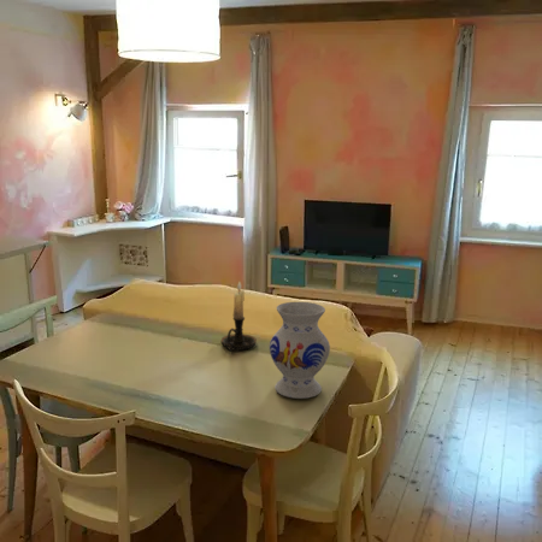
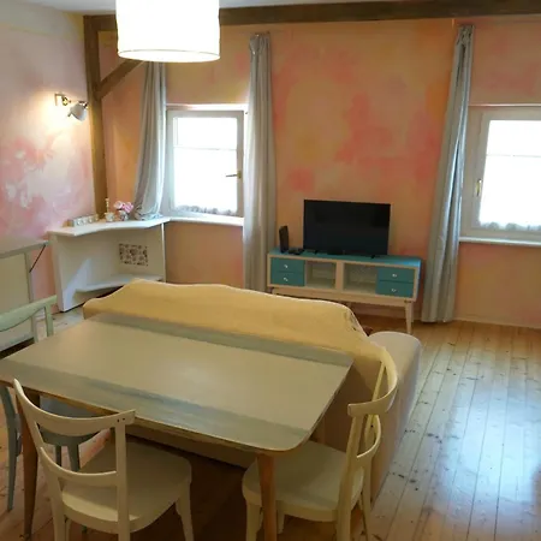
- vase (299, 349)
- candle holder (236, 314)
